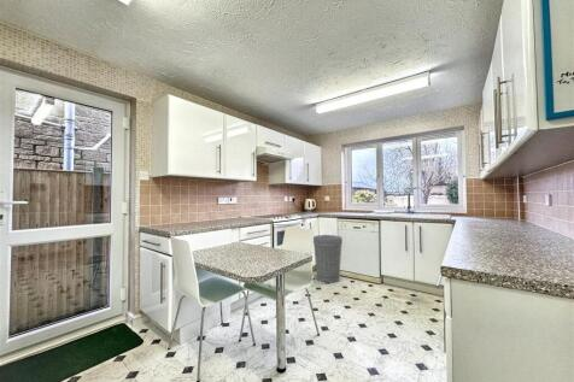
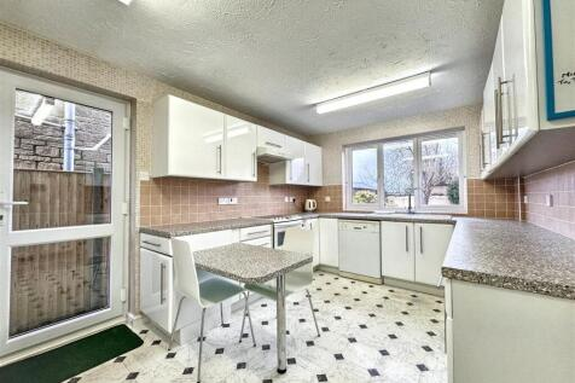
- trash can (327, 257)
